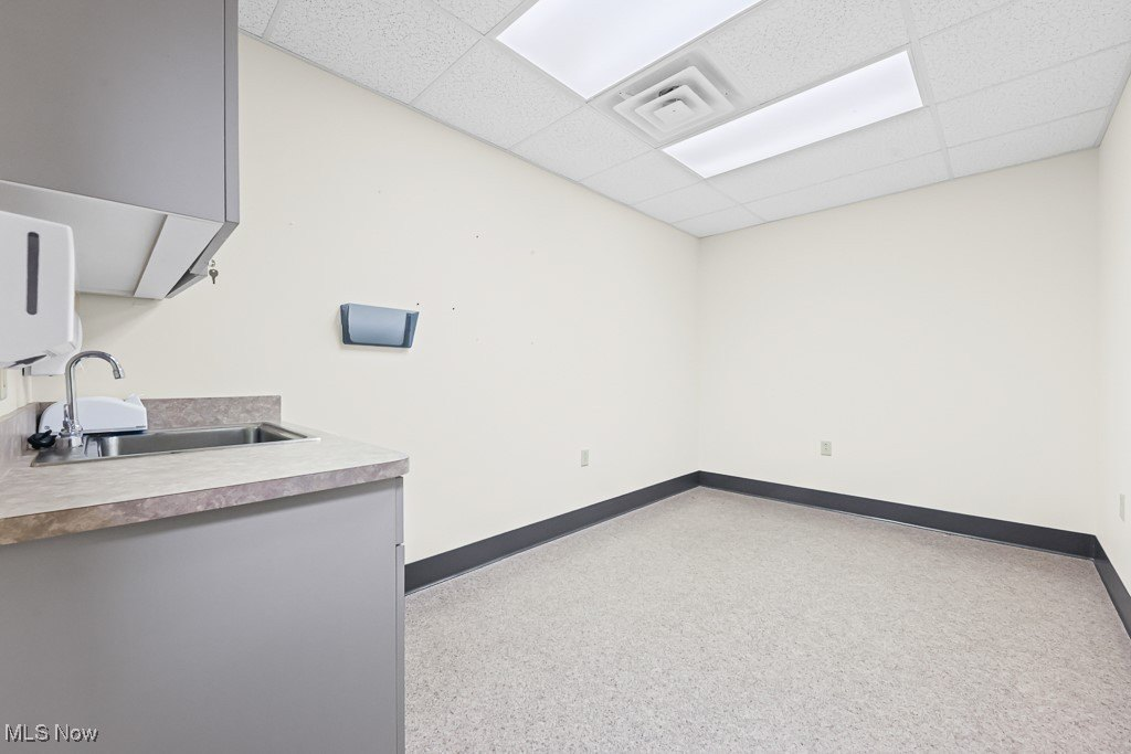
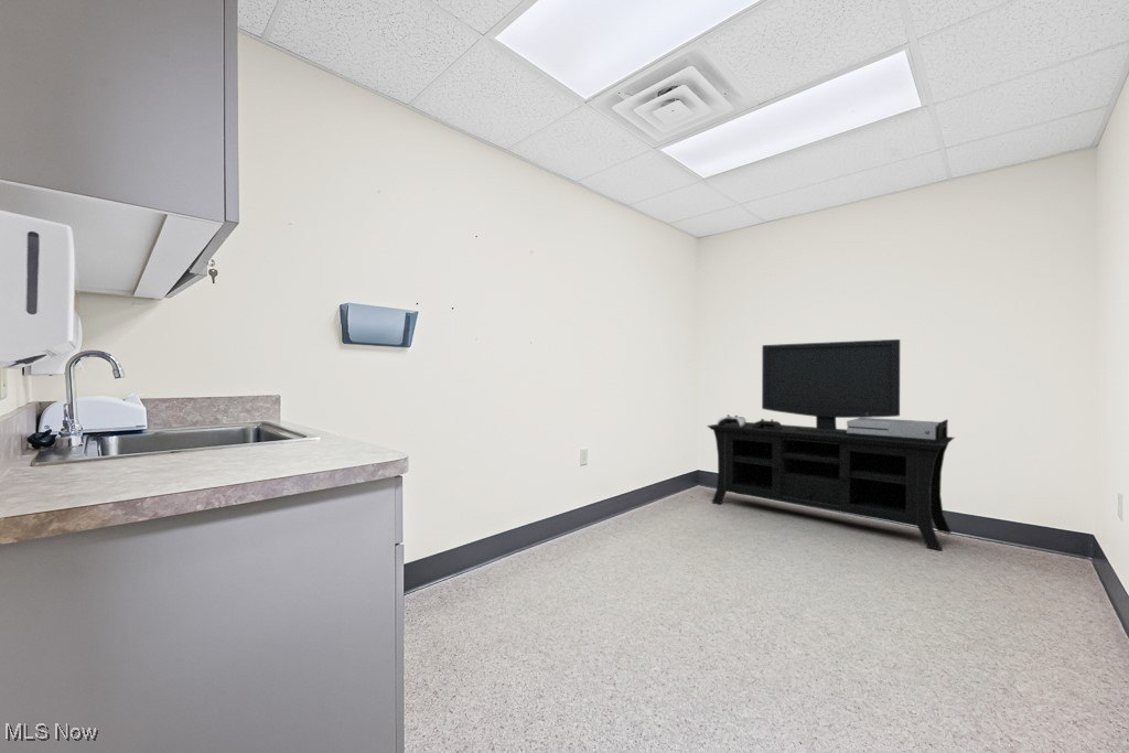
+ media console (818, 429)
